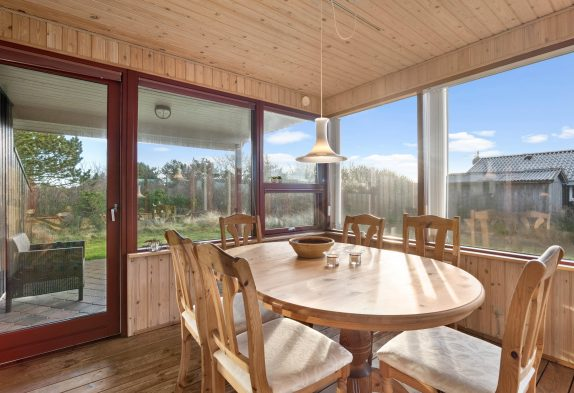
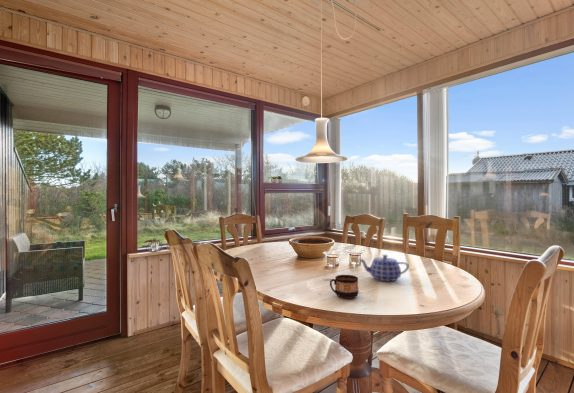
+ cup (345, 286)
+ teapot (383, 266)
